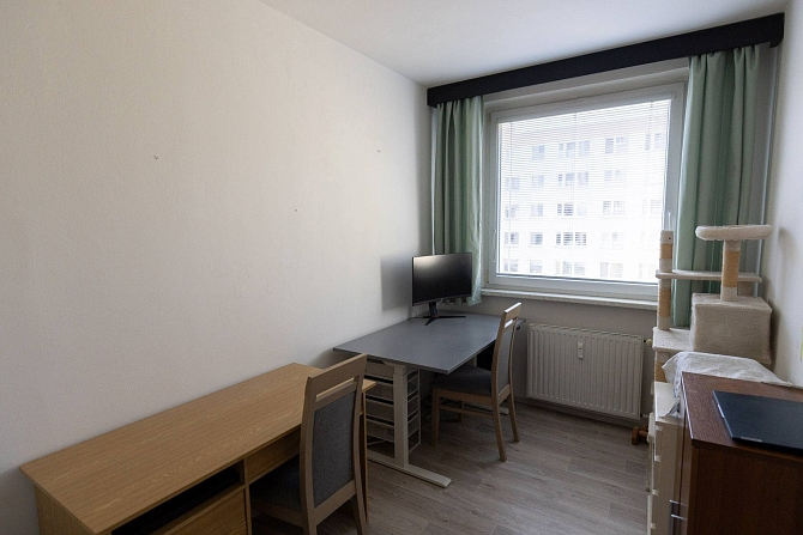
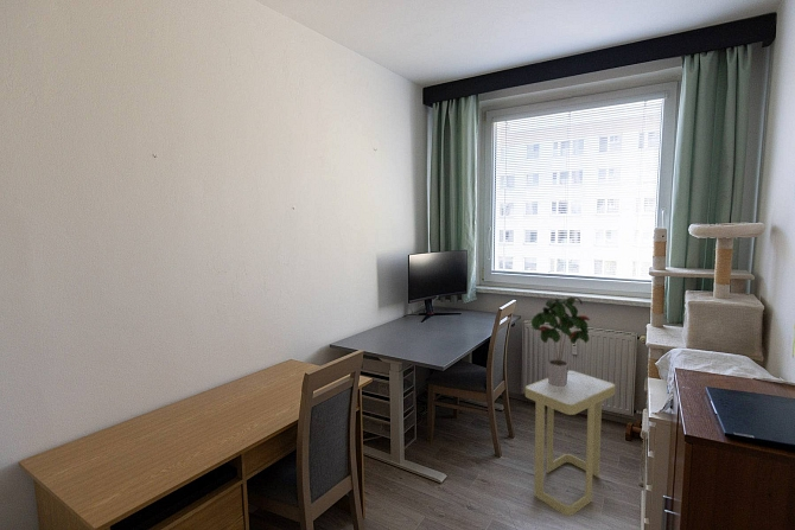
+ potted plant (559, 339)
+ side table (552, 436)
